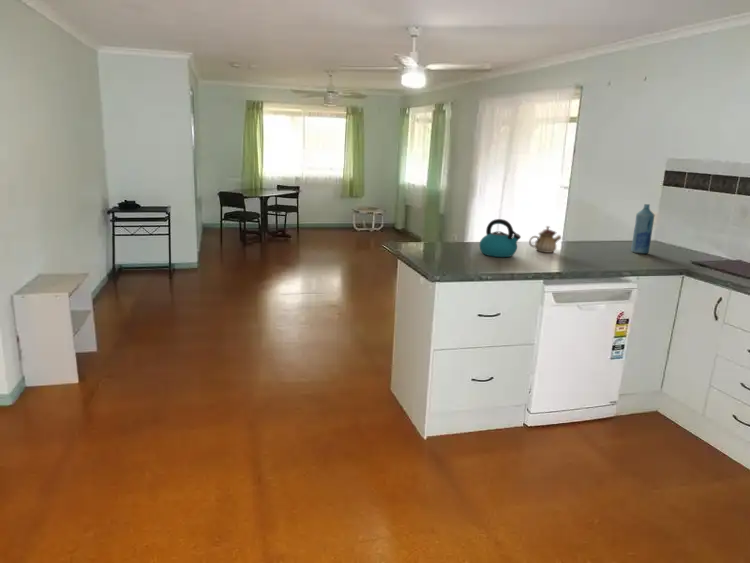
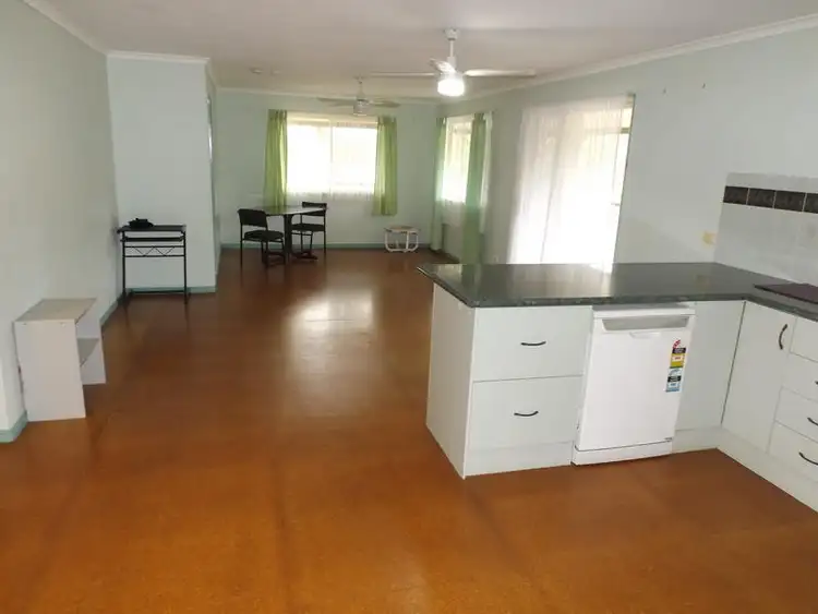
- bottle (643, 228)
- kettle (501, 237)
- teapot (545, 238)
